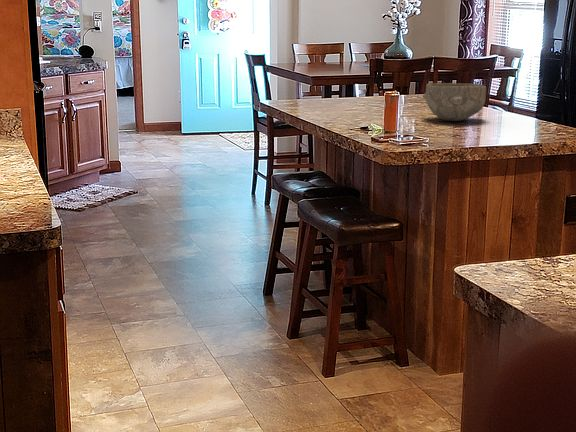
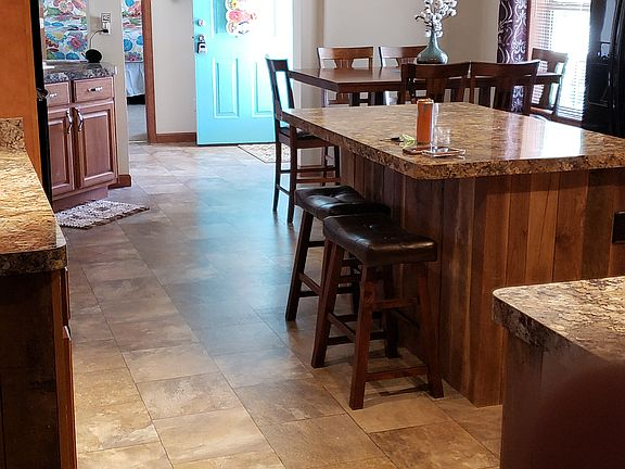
- bowl (457, 102)
